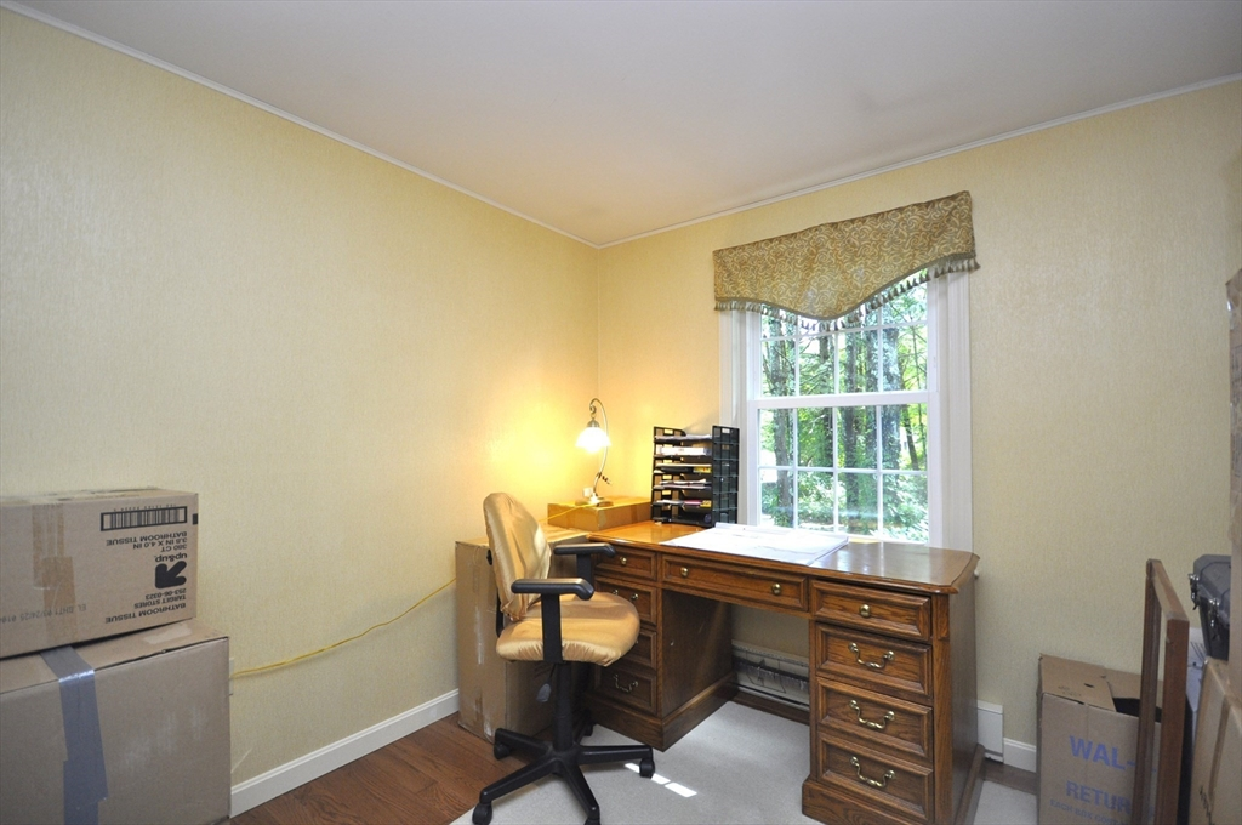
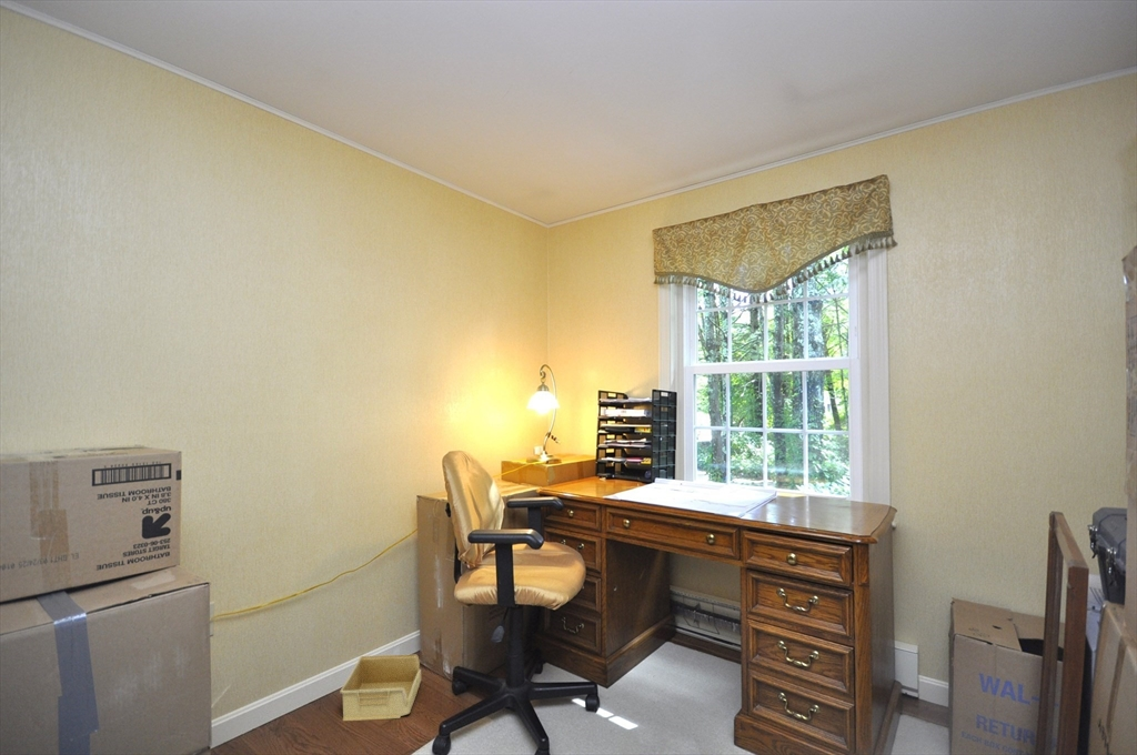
+ storage bin (383, 685)
